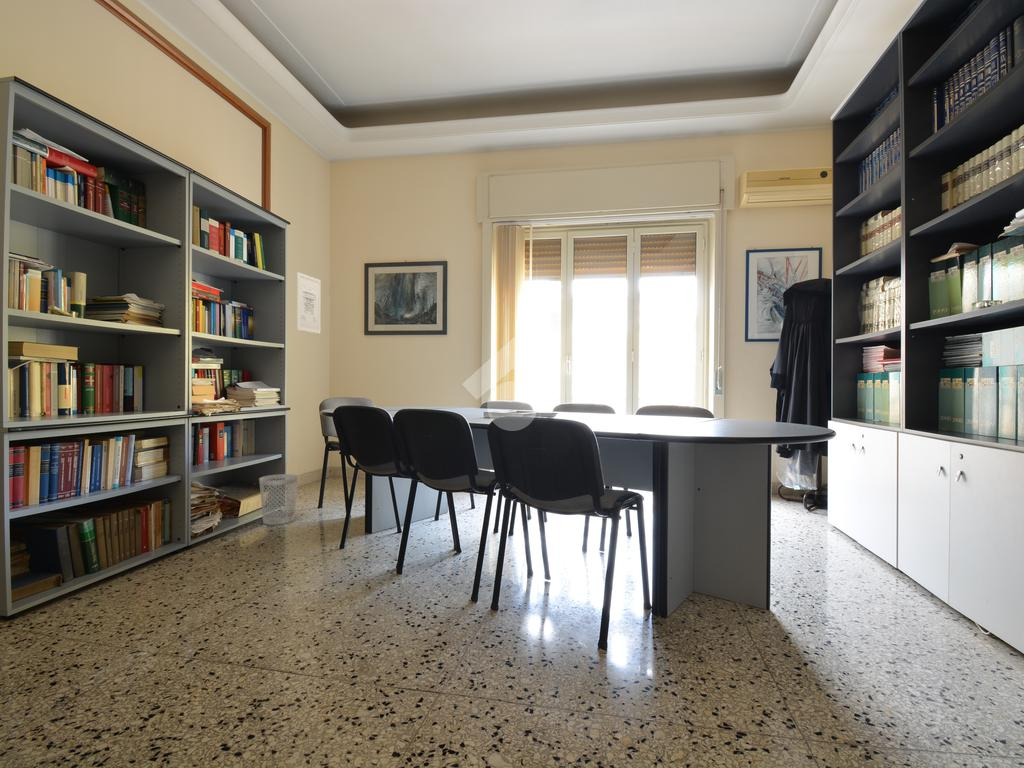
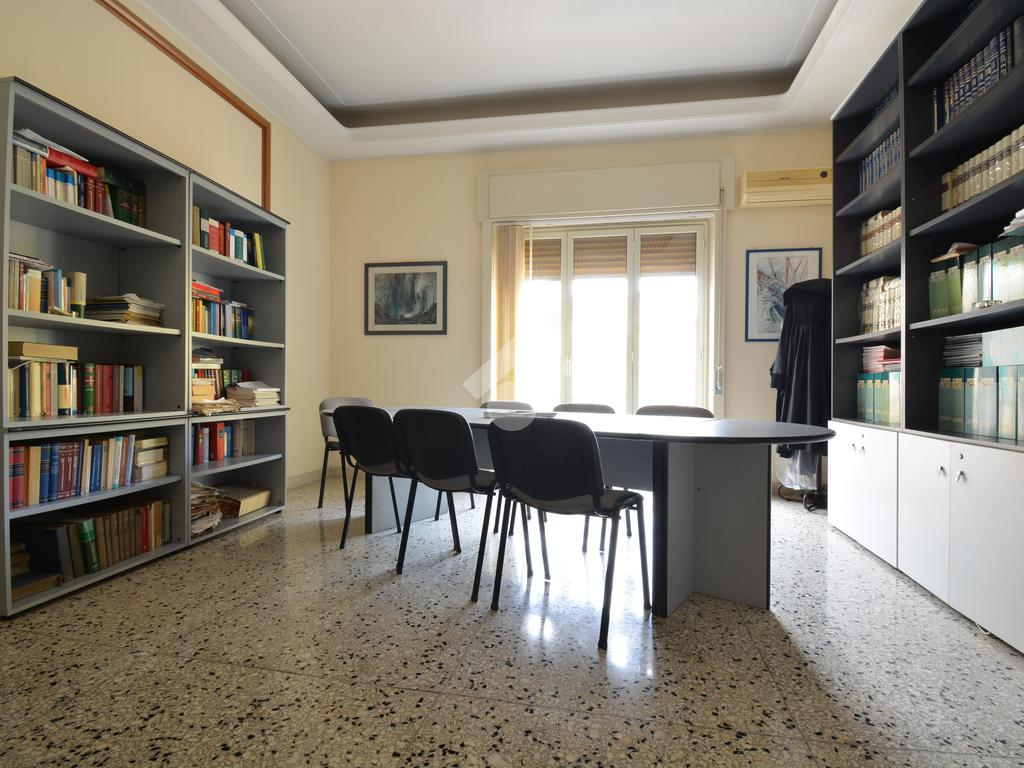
- wastebasket (278, 498)
- wall art (309, 304)
